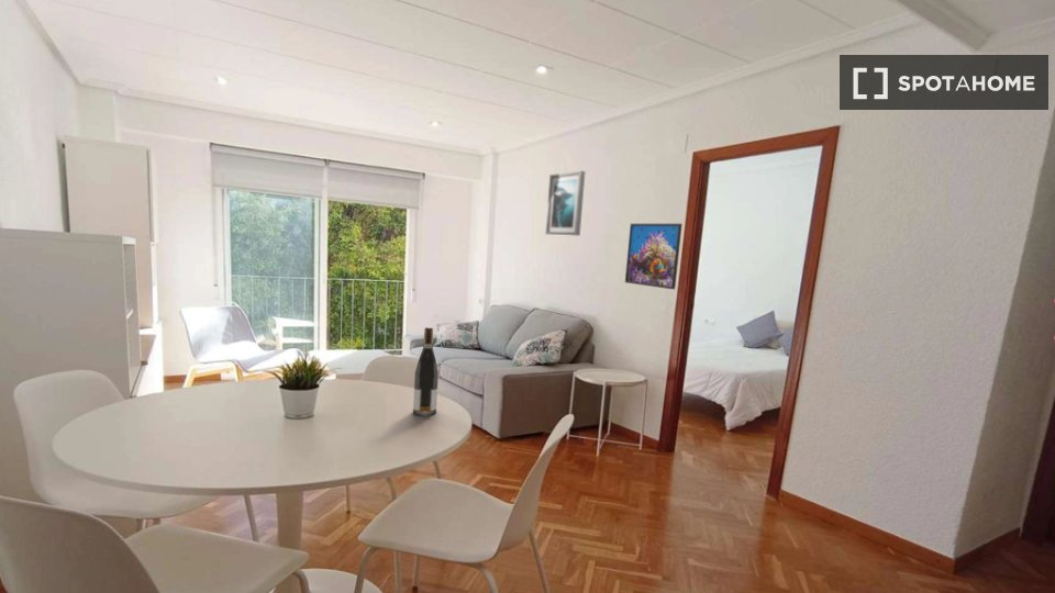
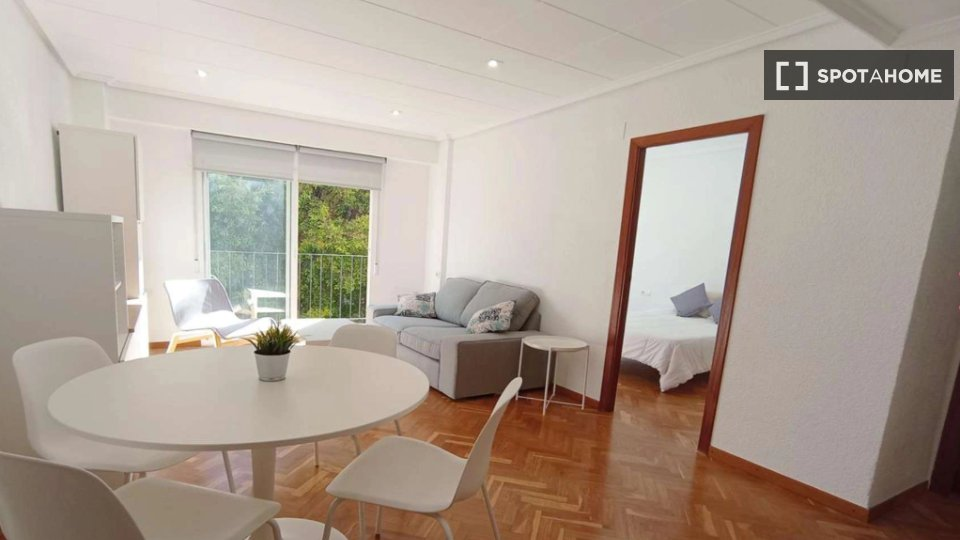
- wall art (564, 204)
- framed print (652, 255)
- wine bottle (426, 370)
